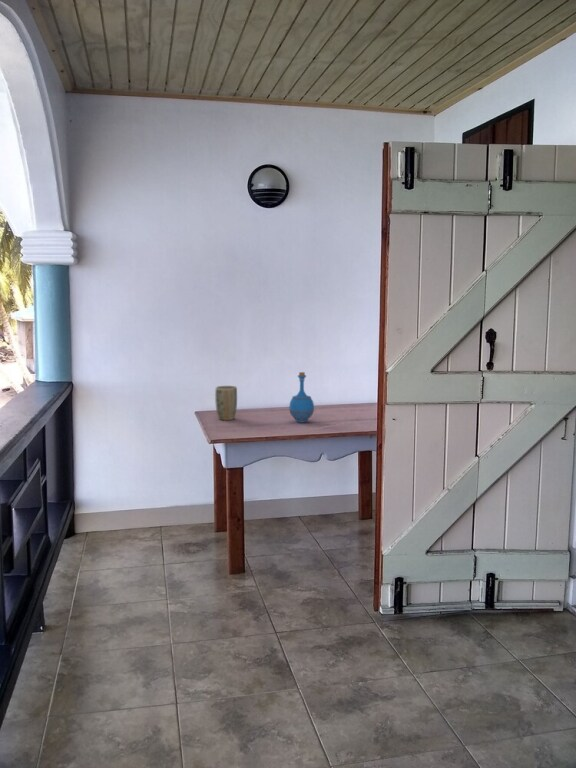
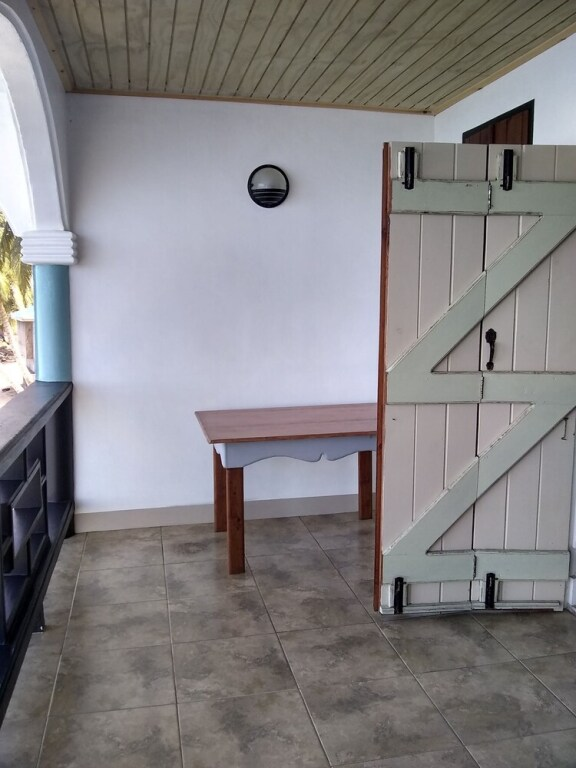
- bottle (301, 397)
- plant pot (226, 403)
